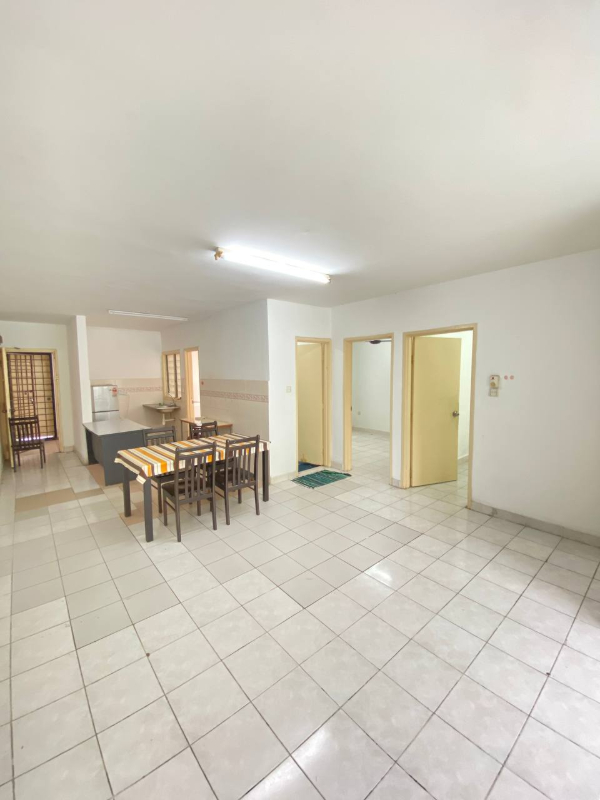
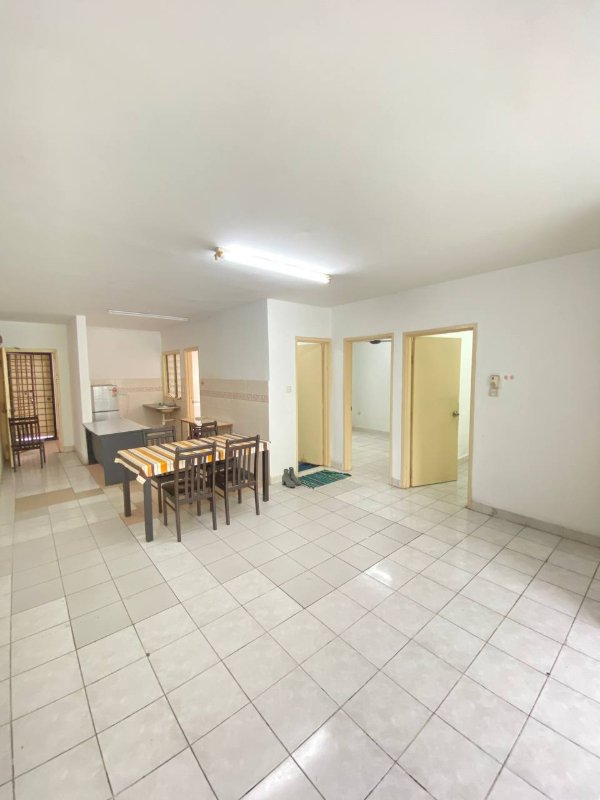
+ boots (291, 476)
